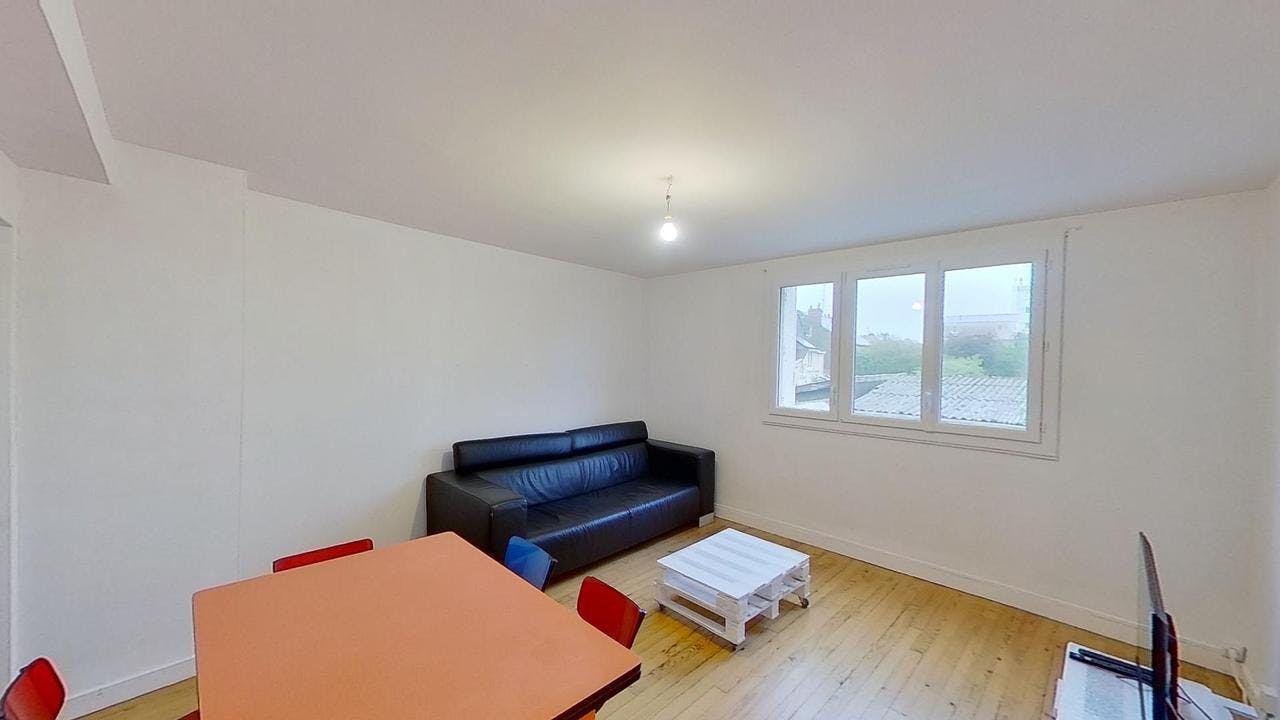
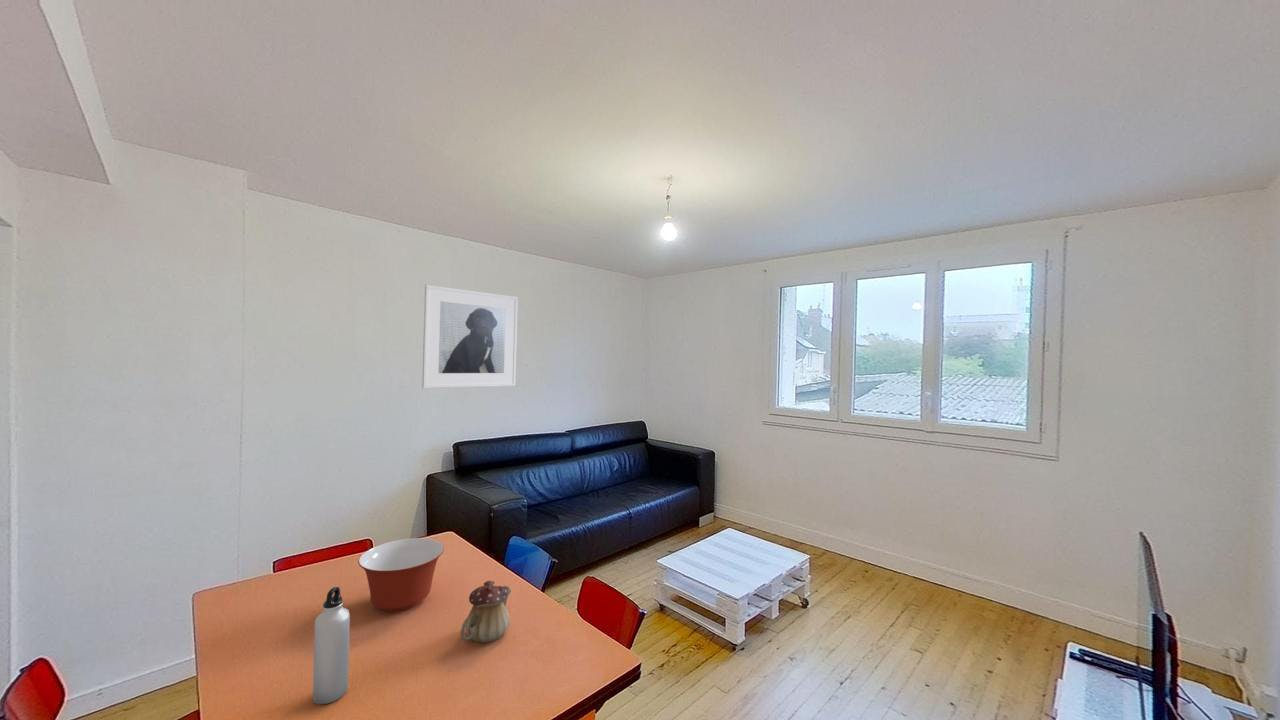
+ teapot (486, 608)
+ mixing bowl (402, 577)
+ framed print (473, 339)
+ water bottle (331, 641)
